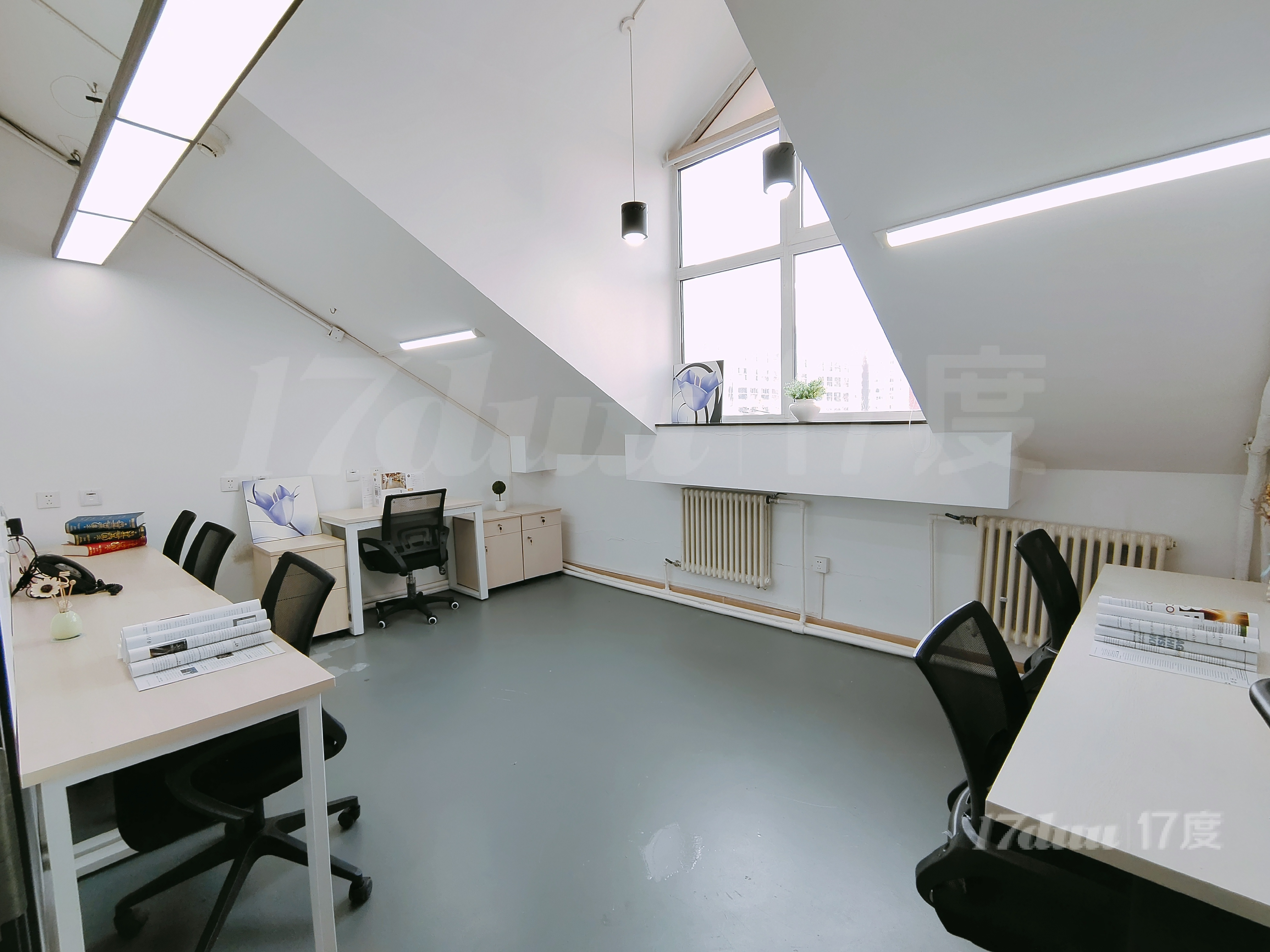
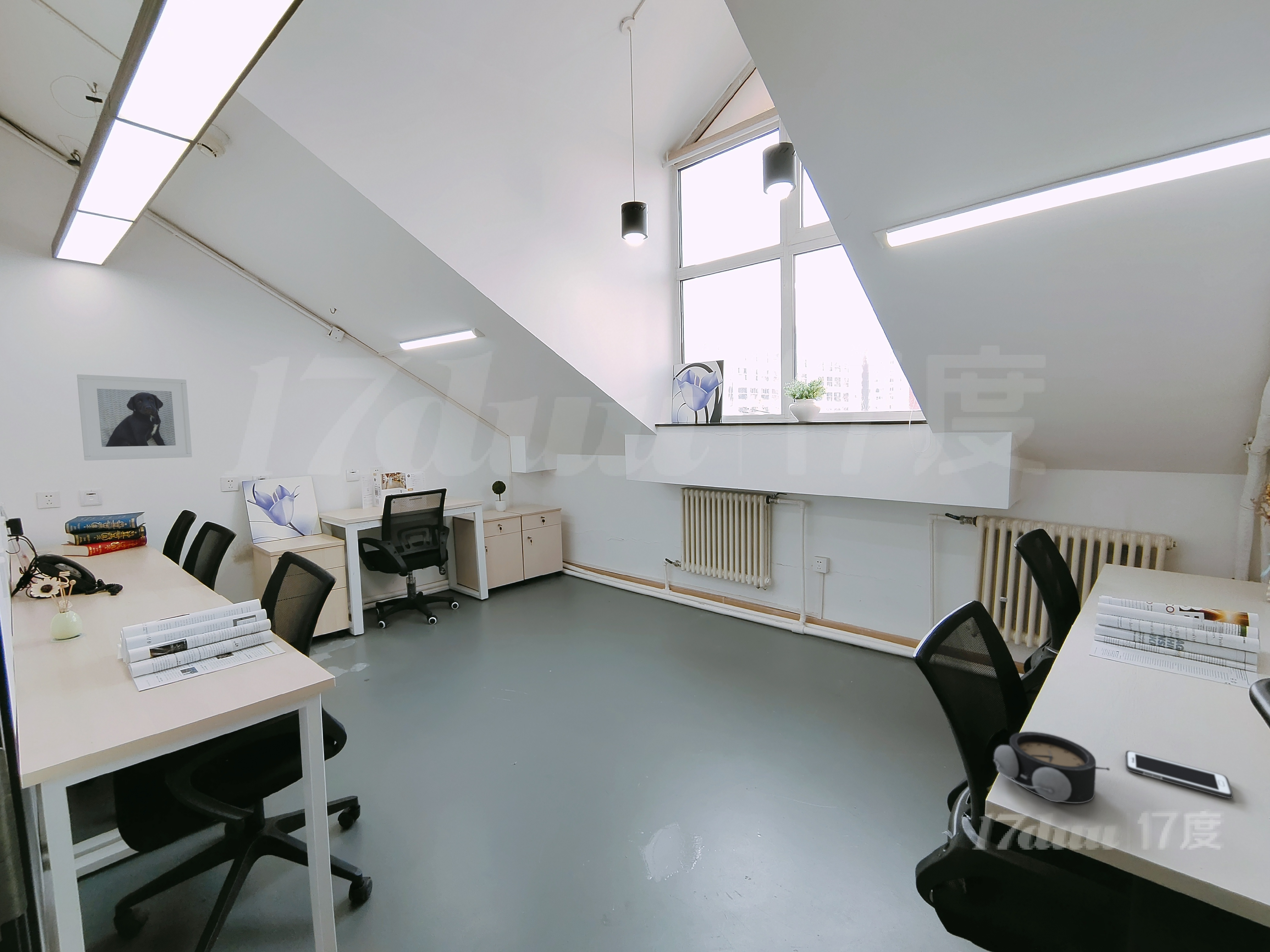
+ alarm clock (1044, 768)
+ cell phone (1176, 773)
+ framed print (138, 418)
